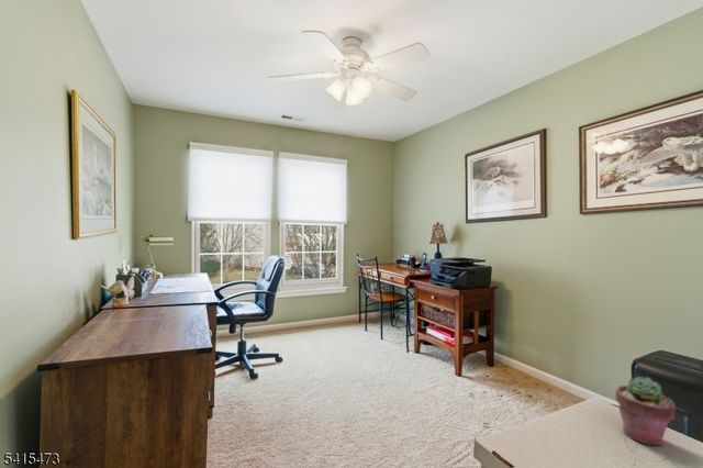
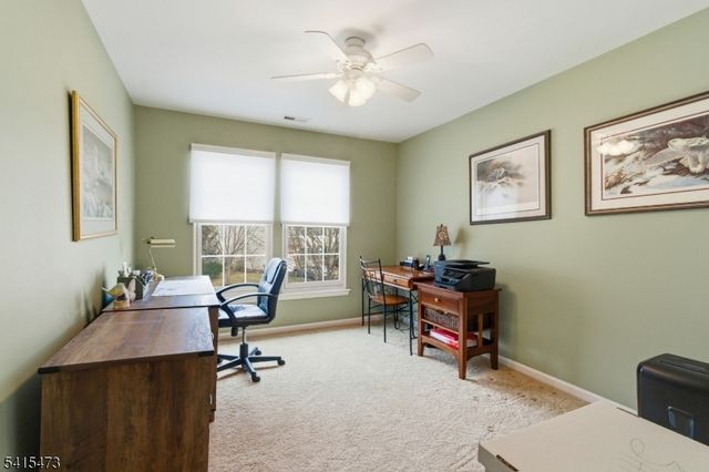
- potted succulent (644, 406)
